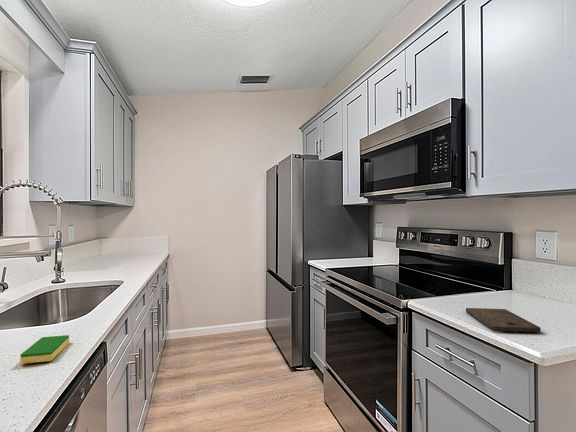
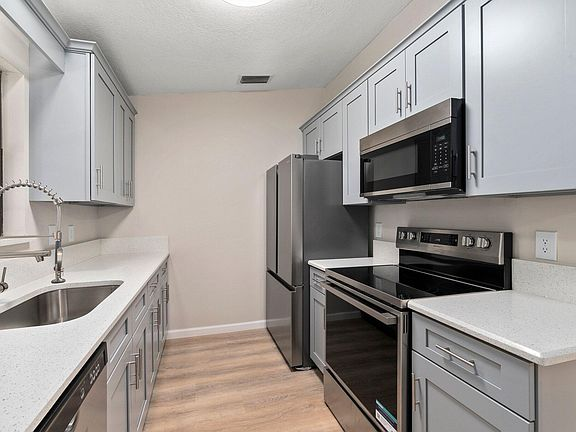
- dish sponge (46, 348)
- cutting board (499, 318)
